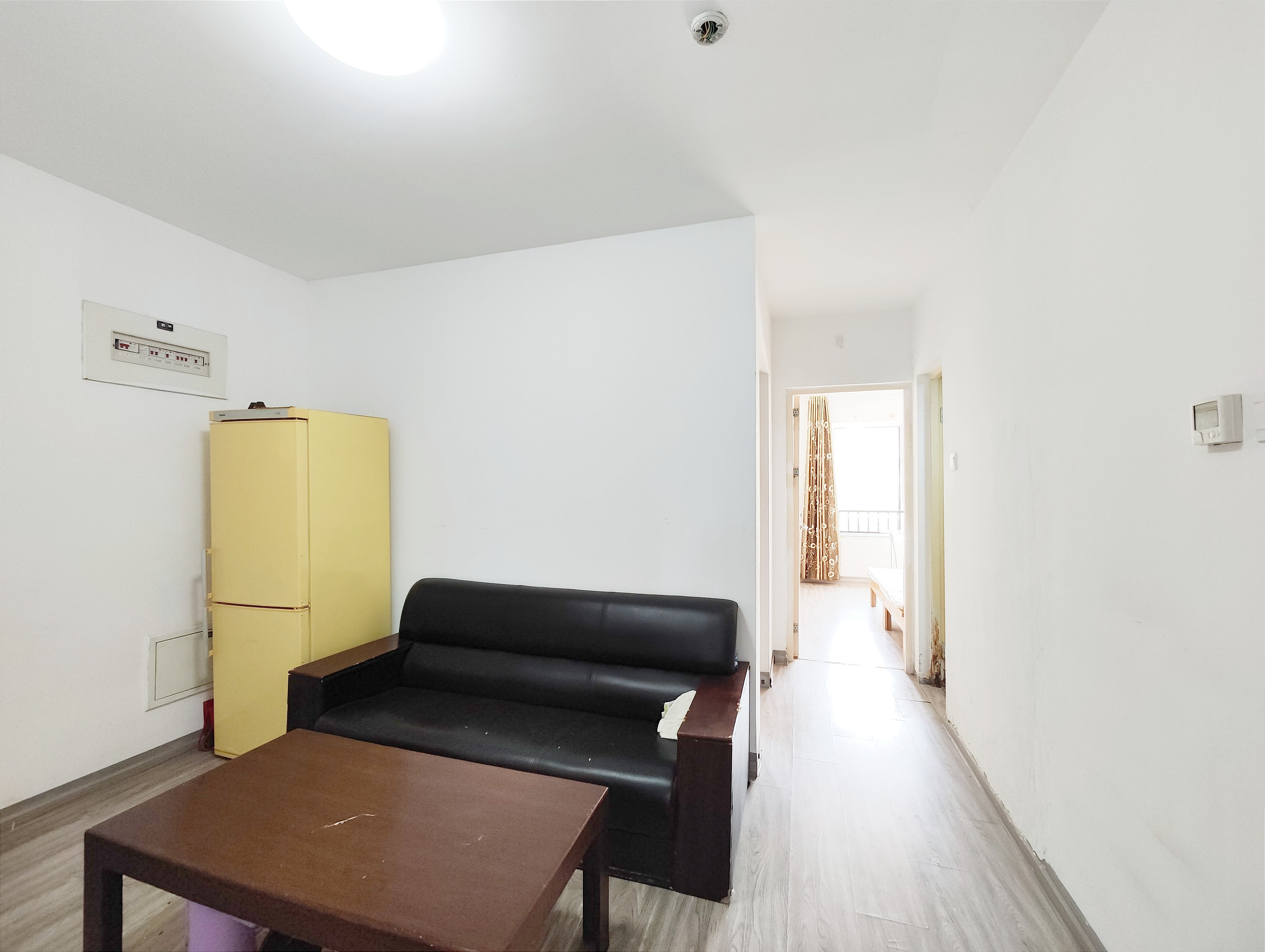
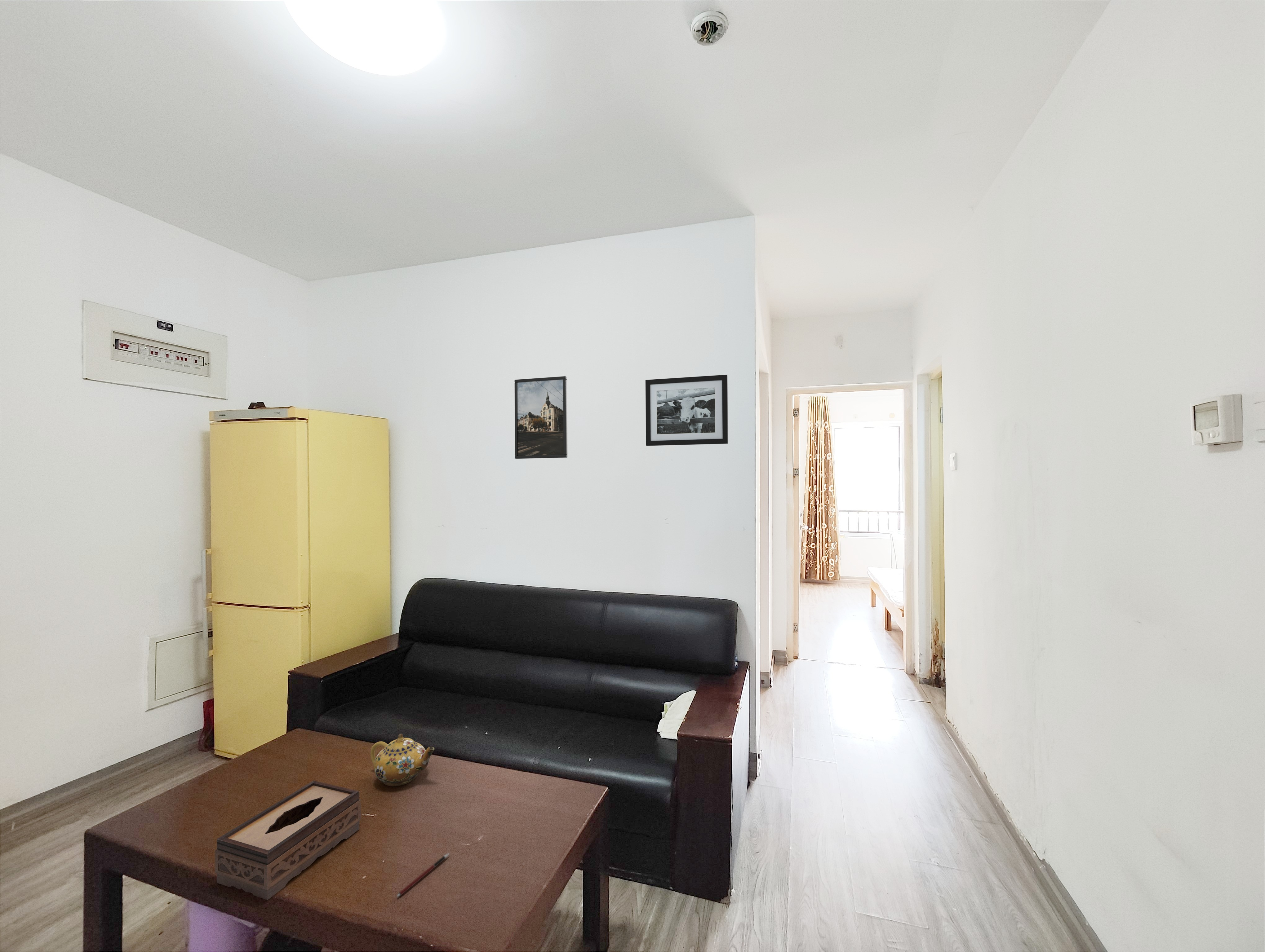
+ picture frame (686, 411)
+ tissue box (293, 834)
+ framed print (540, 418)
+ pen (425, 873)
+ teapot (401, 756)
